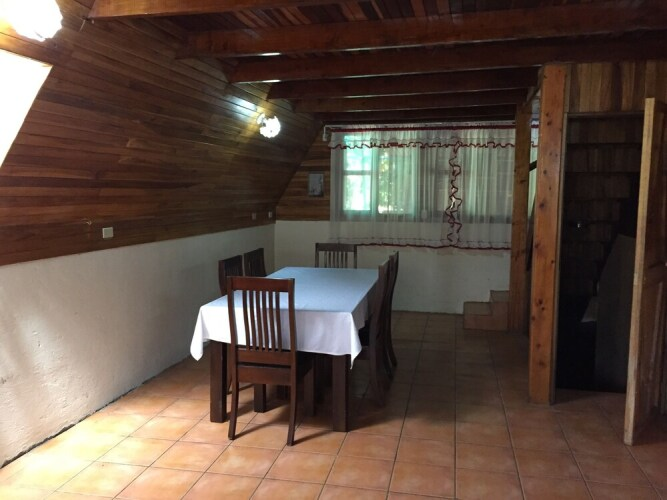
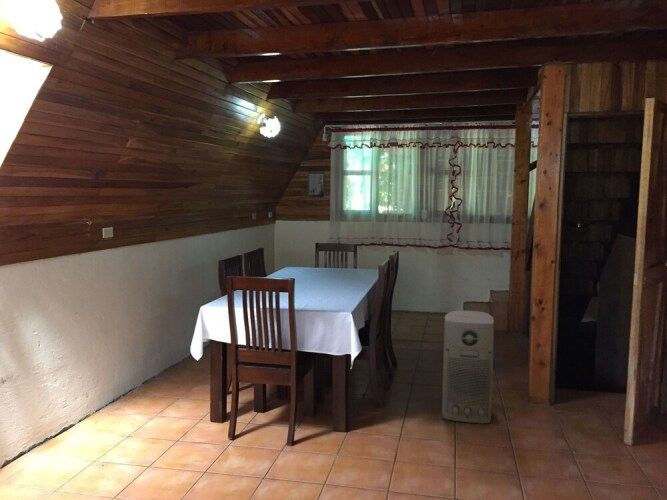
+ air purifier (467, 364)
